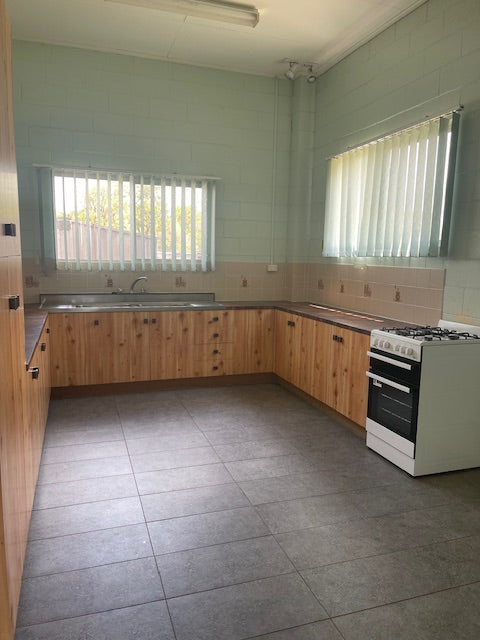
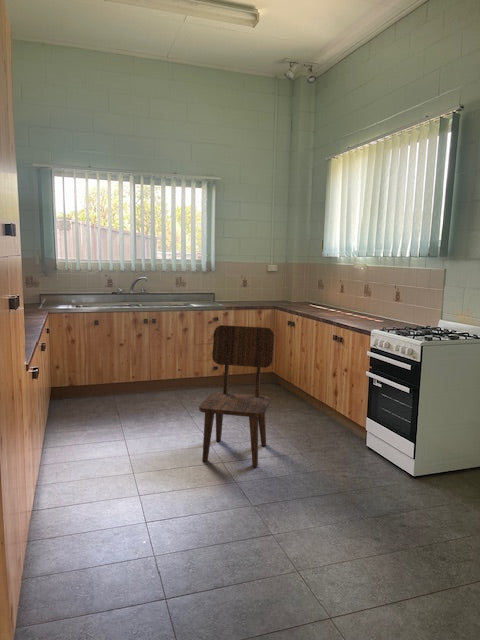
+ dining chair (236, 394)
